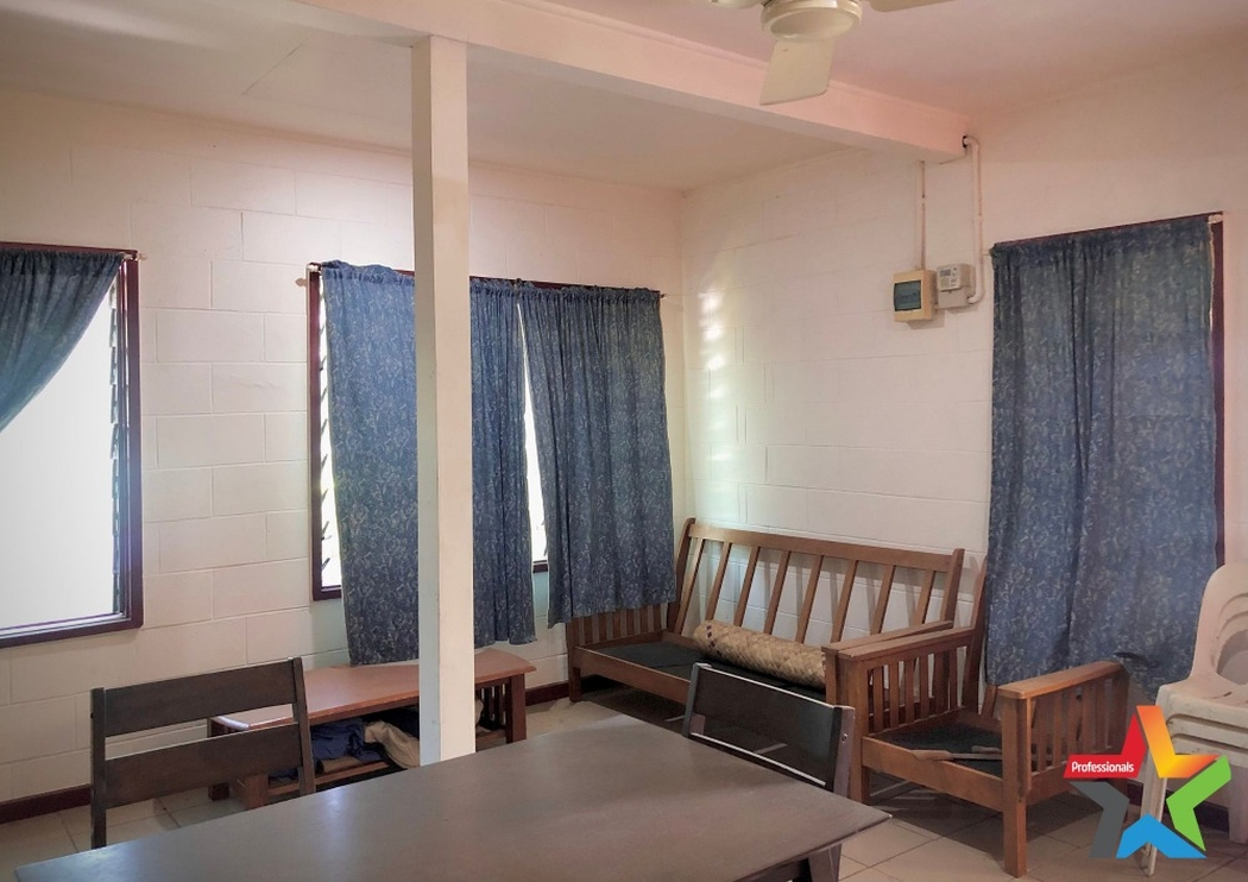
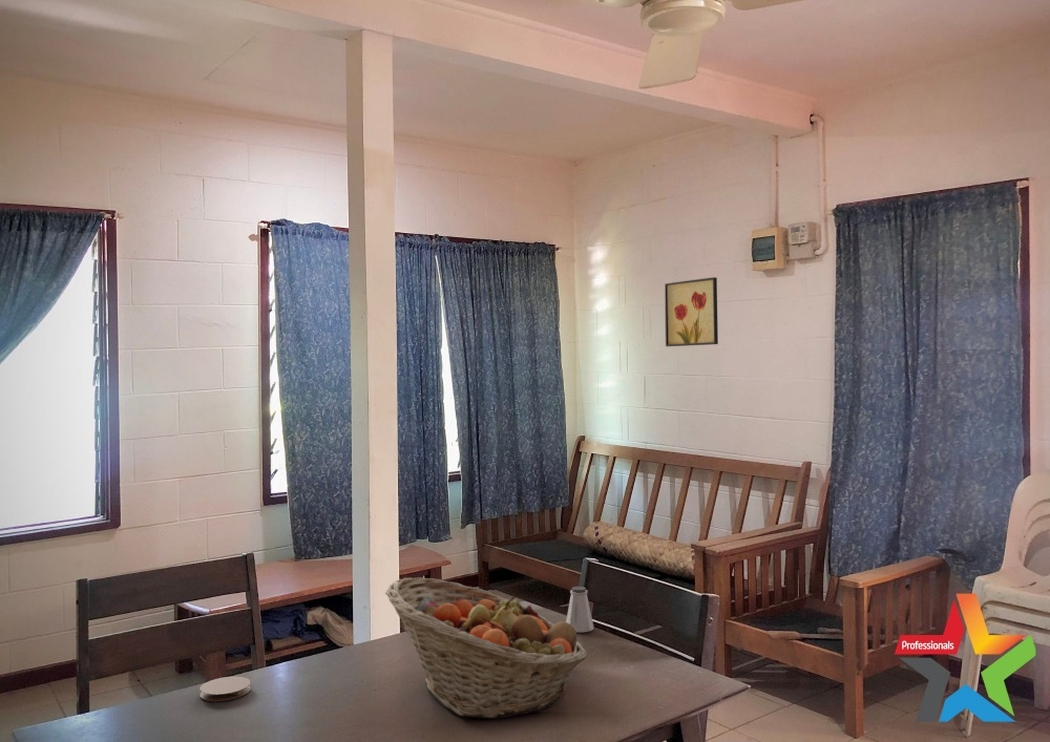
+ wall art (691, 313)
+ coaster (225, 688)
+ saltshaker (579, 608)
+ fruit basket (484, 636)
